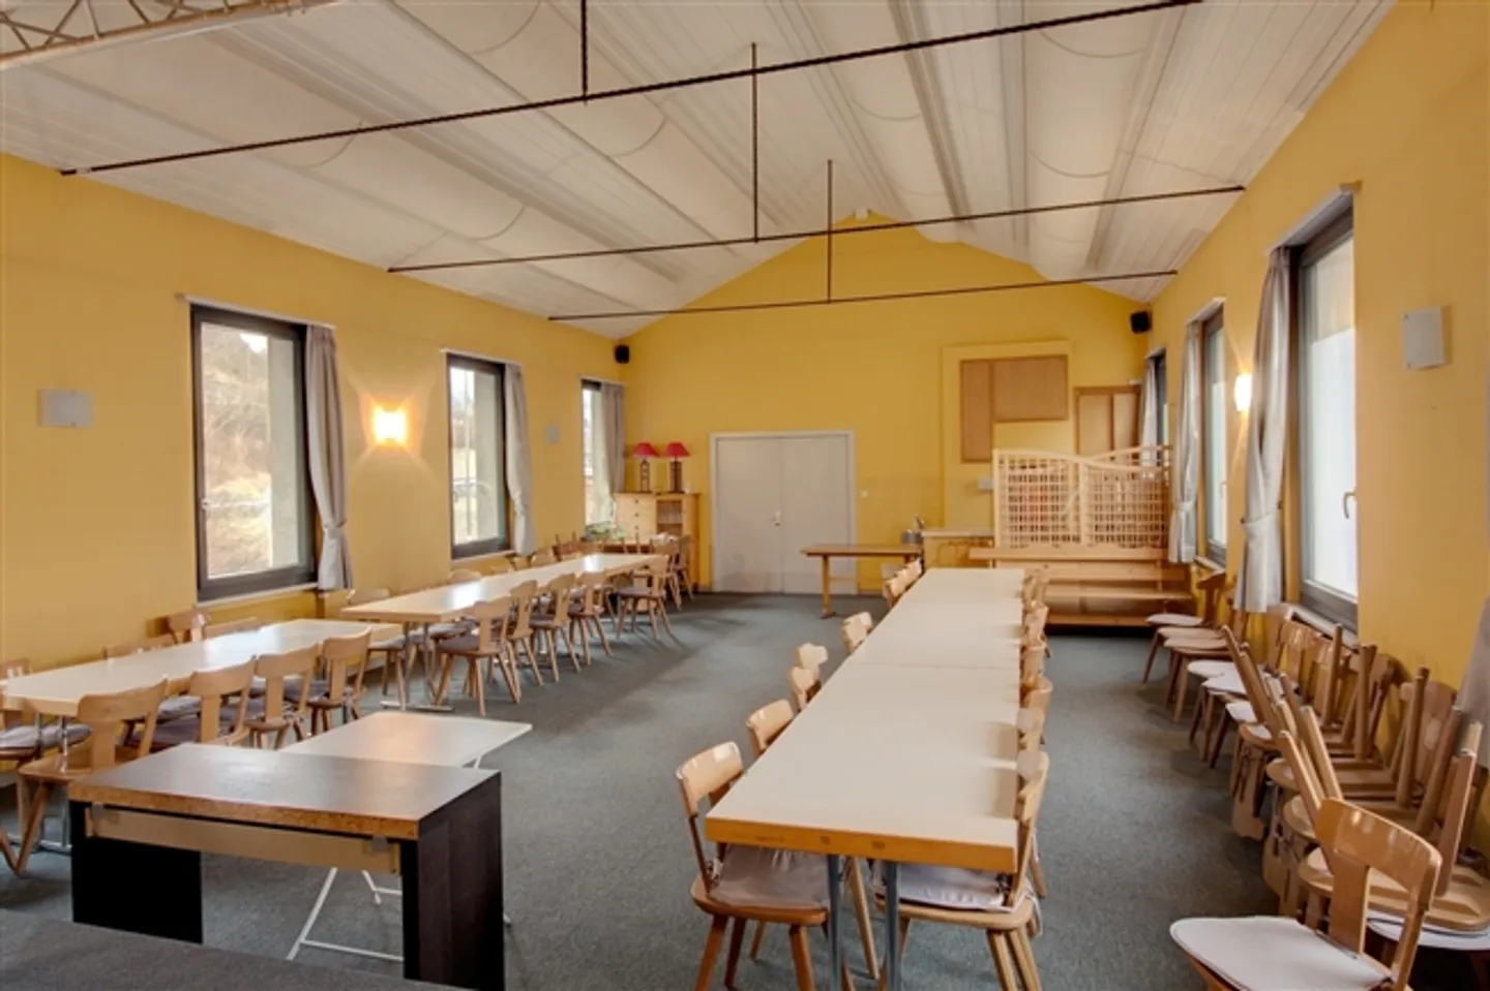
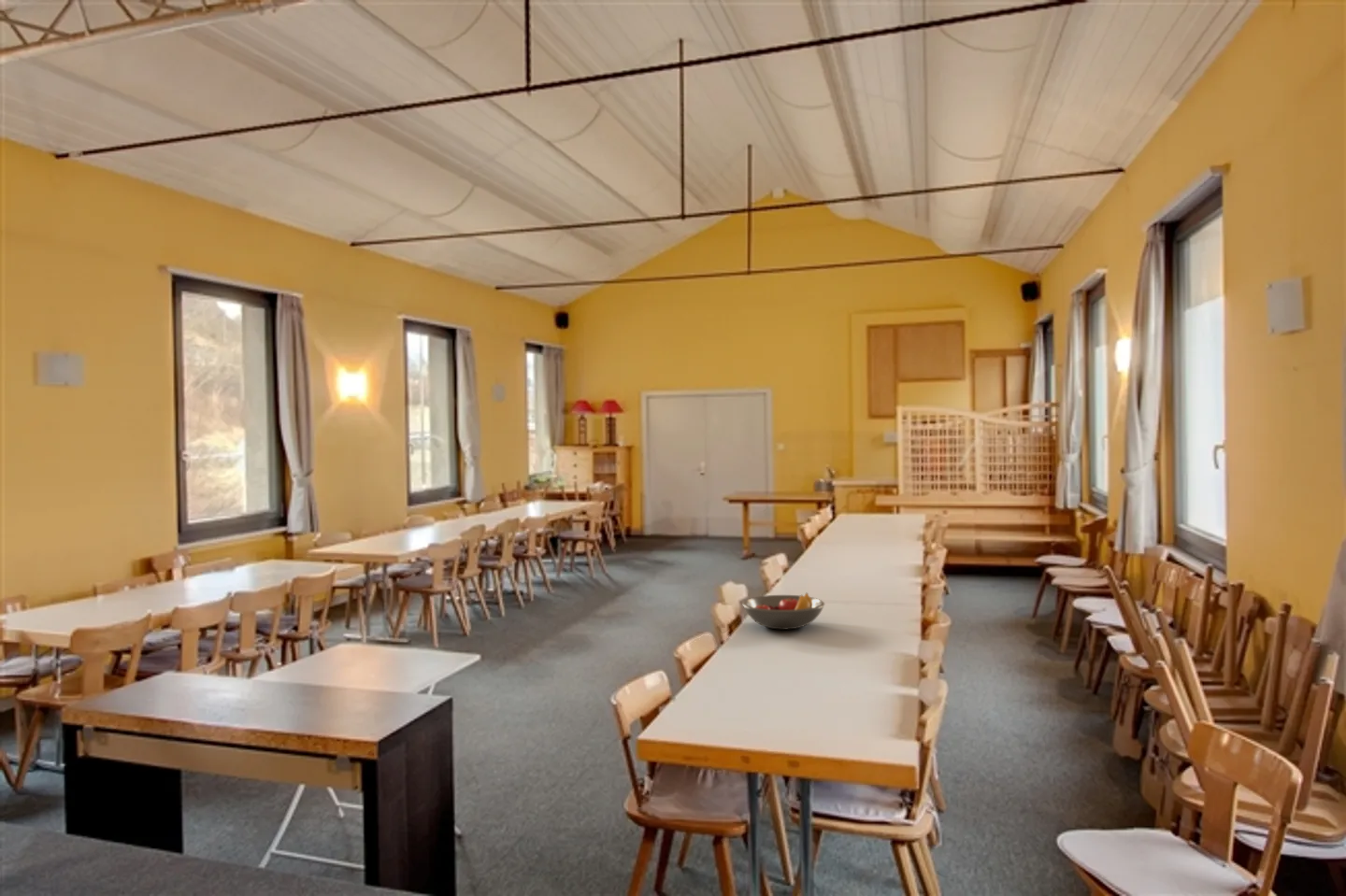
+ fruit bowl (783, 611)
